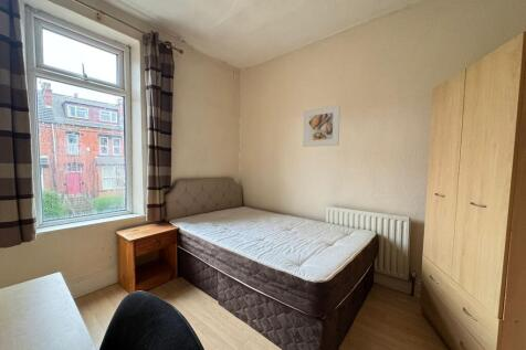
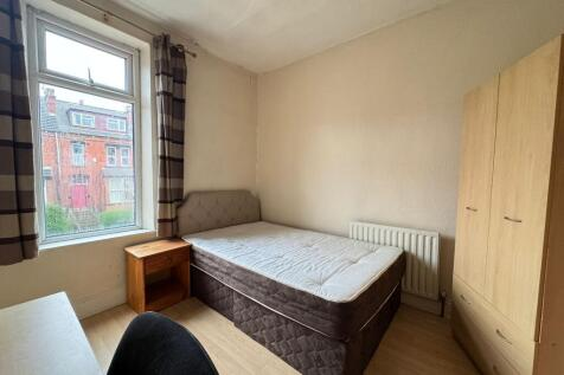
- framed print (320, 127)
